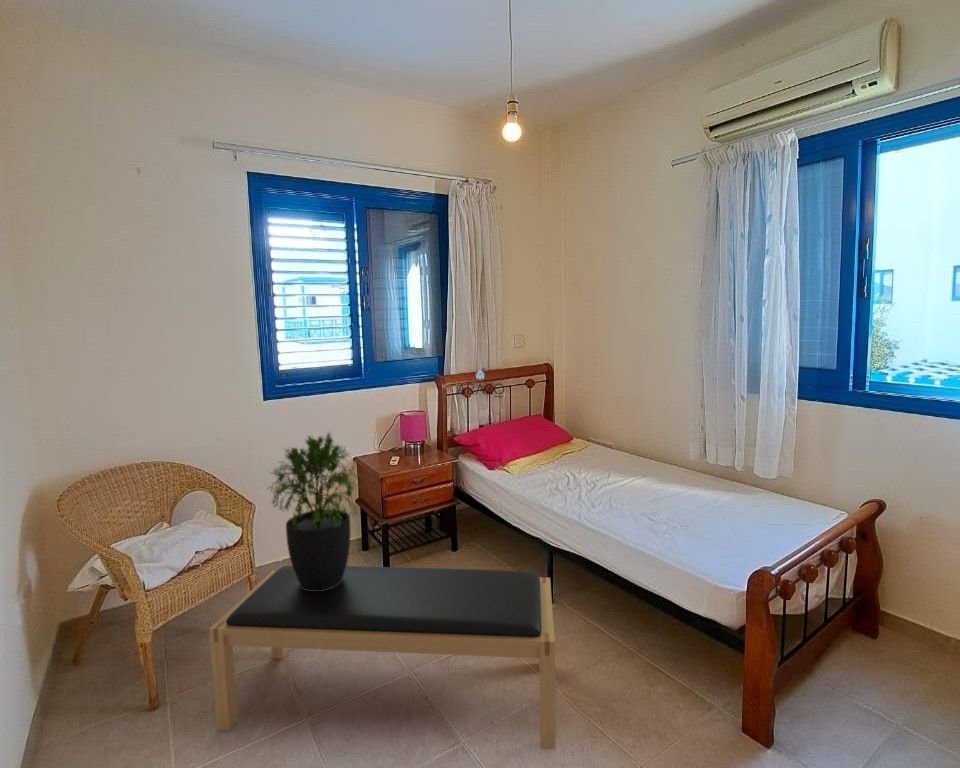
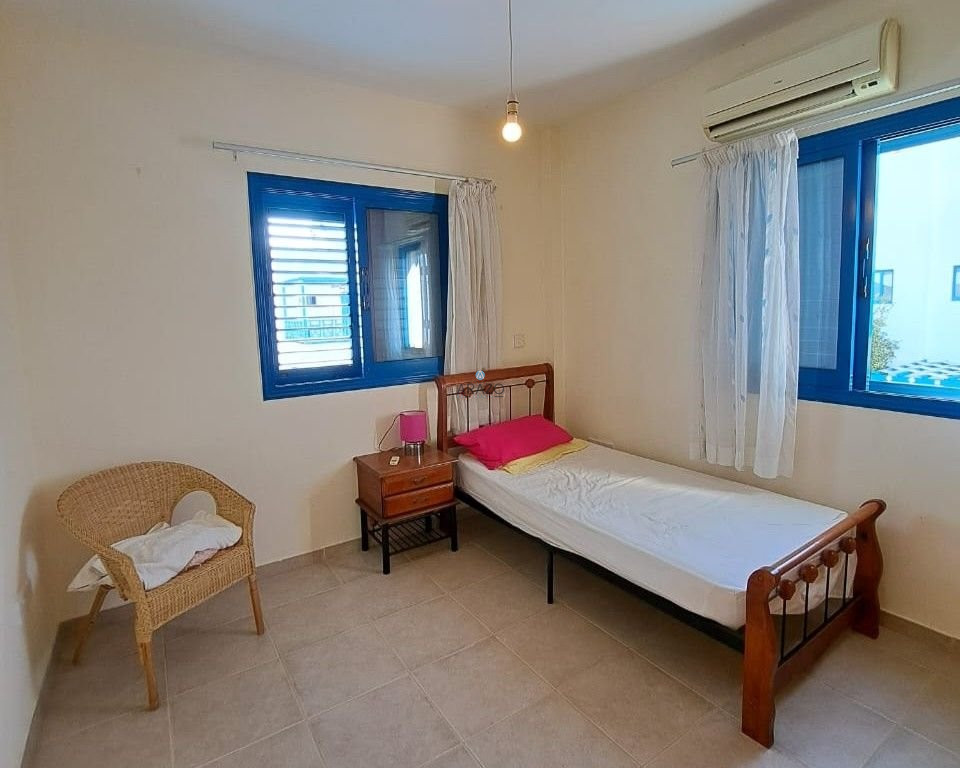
- bench (395, 642)
- potted plant (313, 510)
